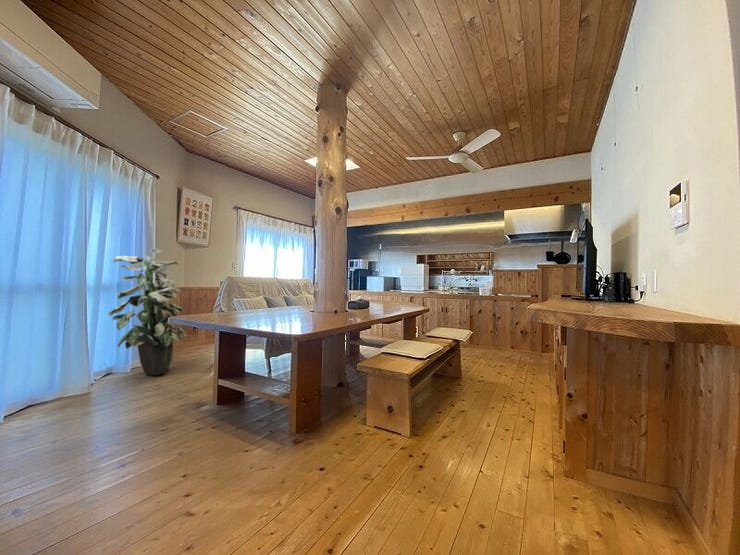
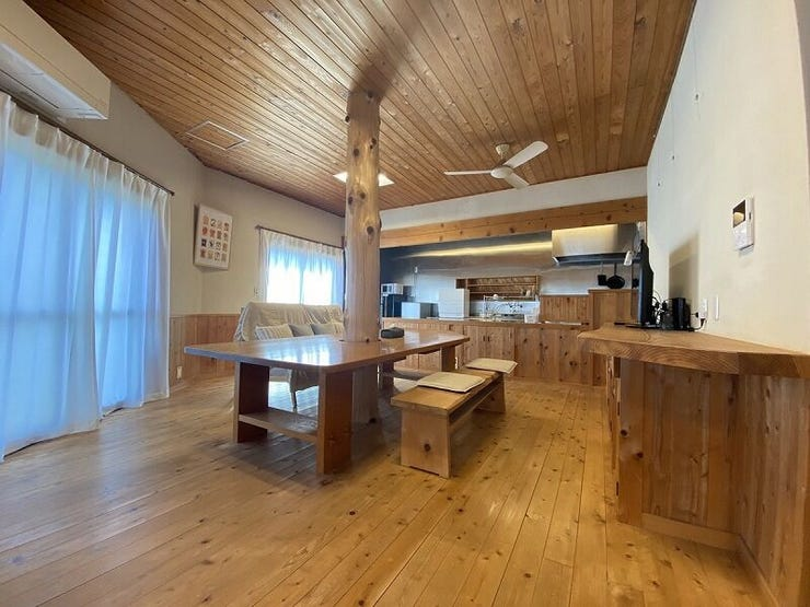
- indoor plant (151, 312)
